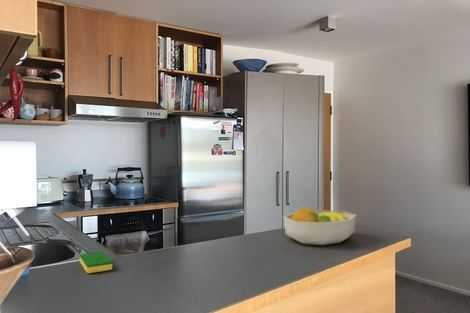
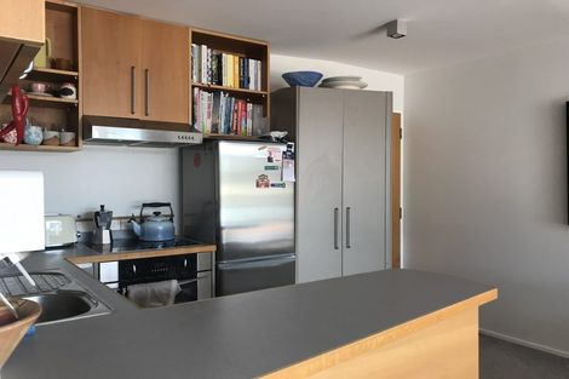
- dish sponge (95, 261)
- fruit bowl (320, 222)
